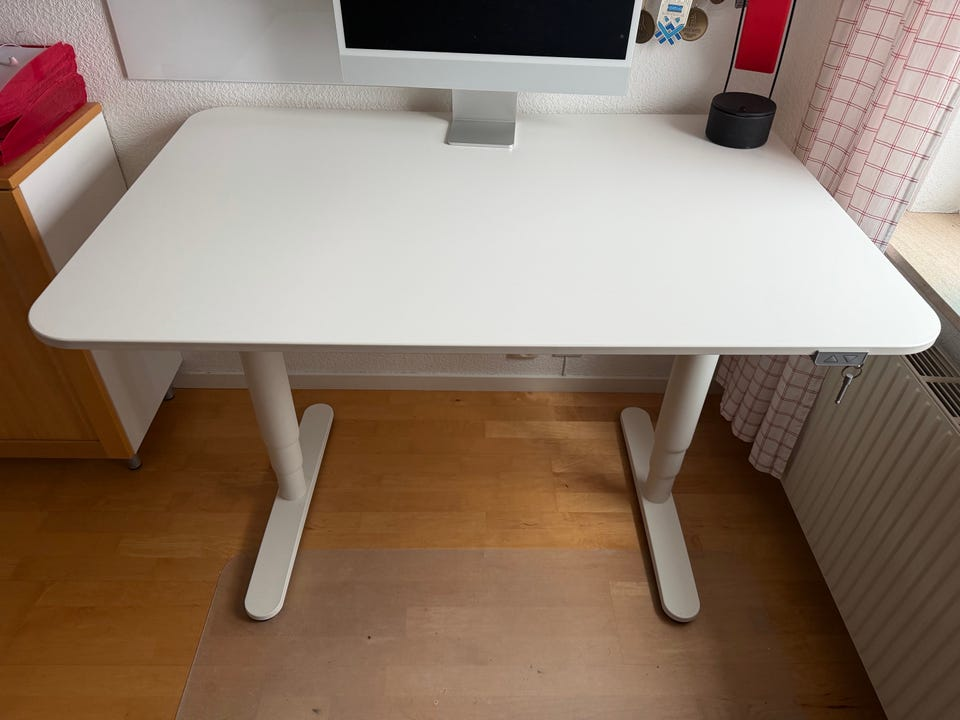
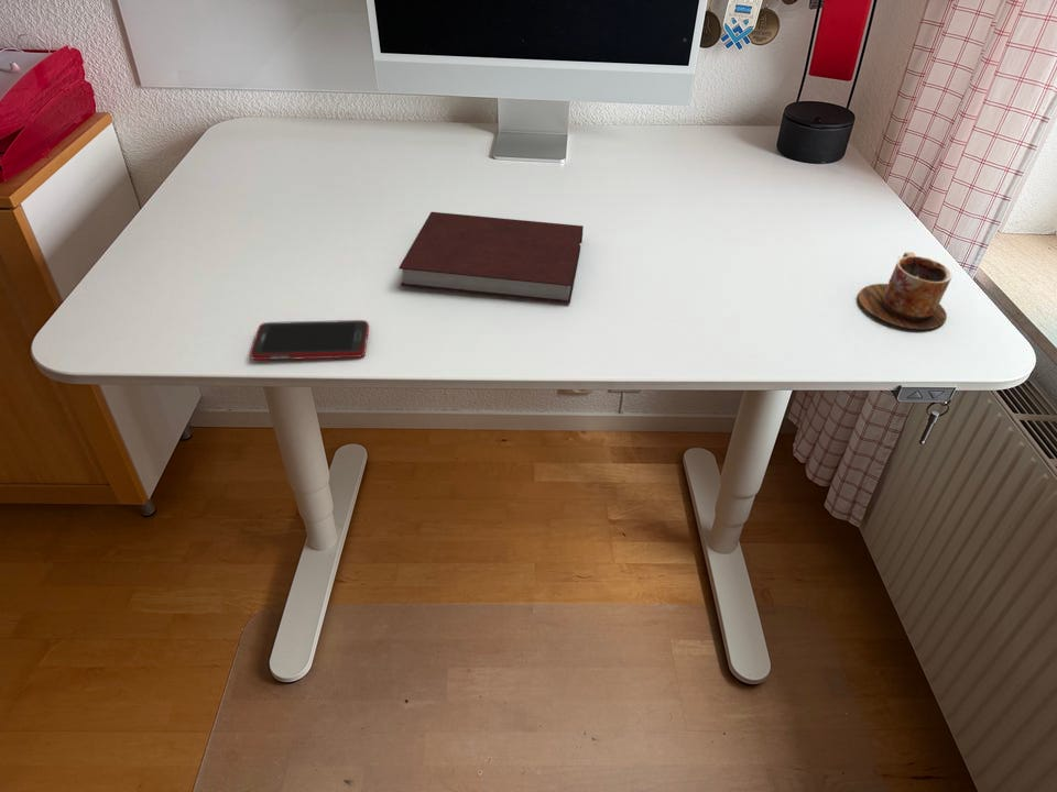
+ mug (909, 285)
+ notebook (495, 254)
+ cell phone (310, 340)
